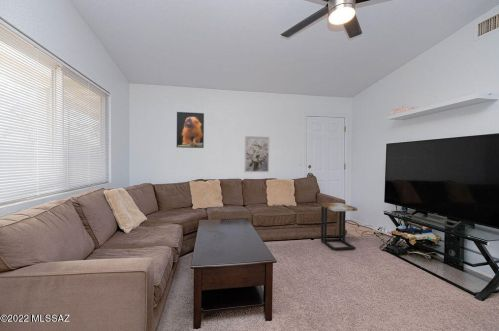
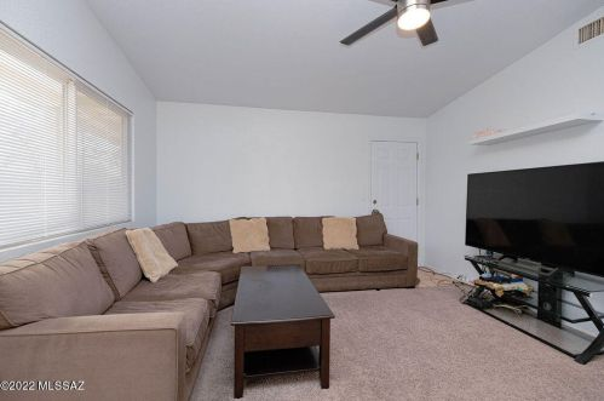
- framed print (190, 130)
- wall art (257, 154)
- side table (339, 225)
